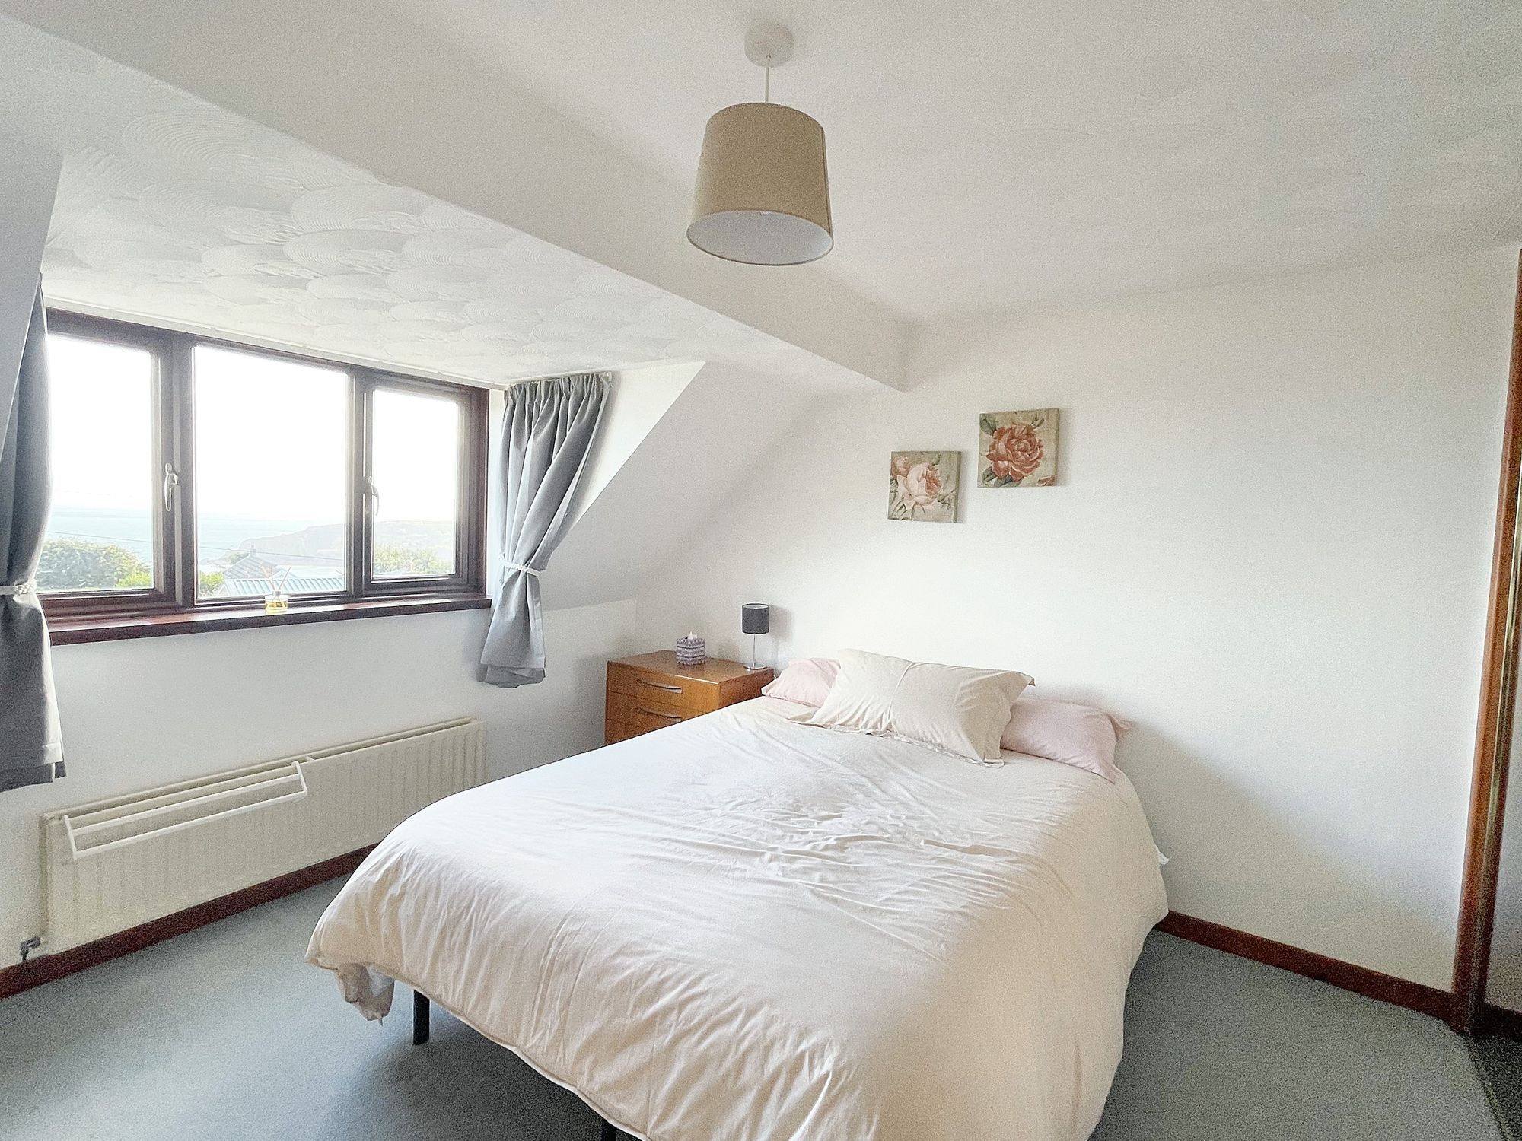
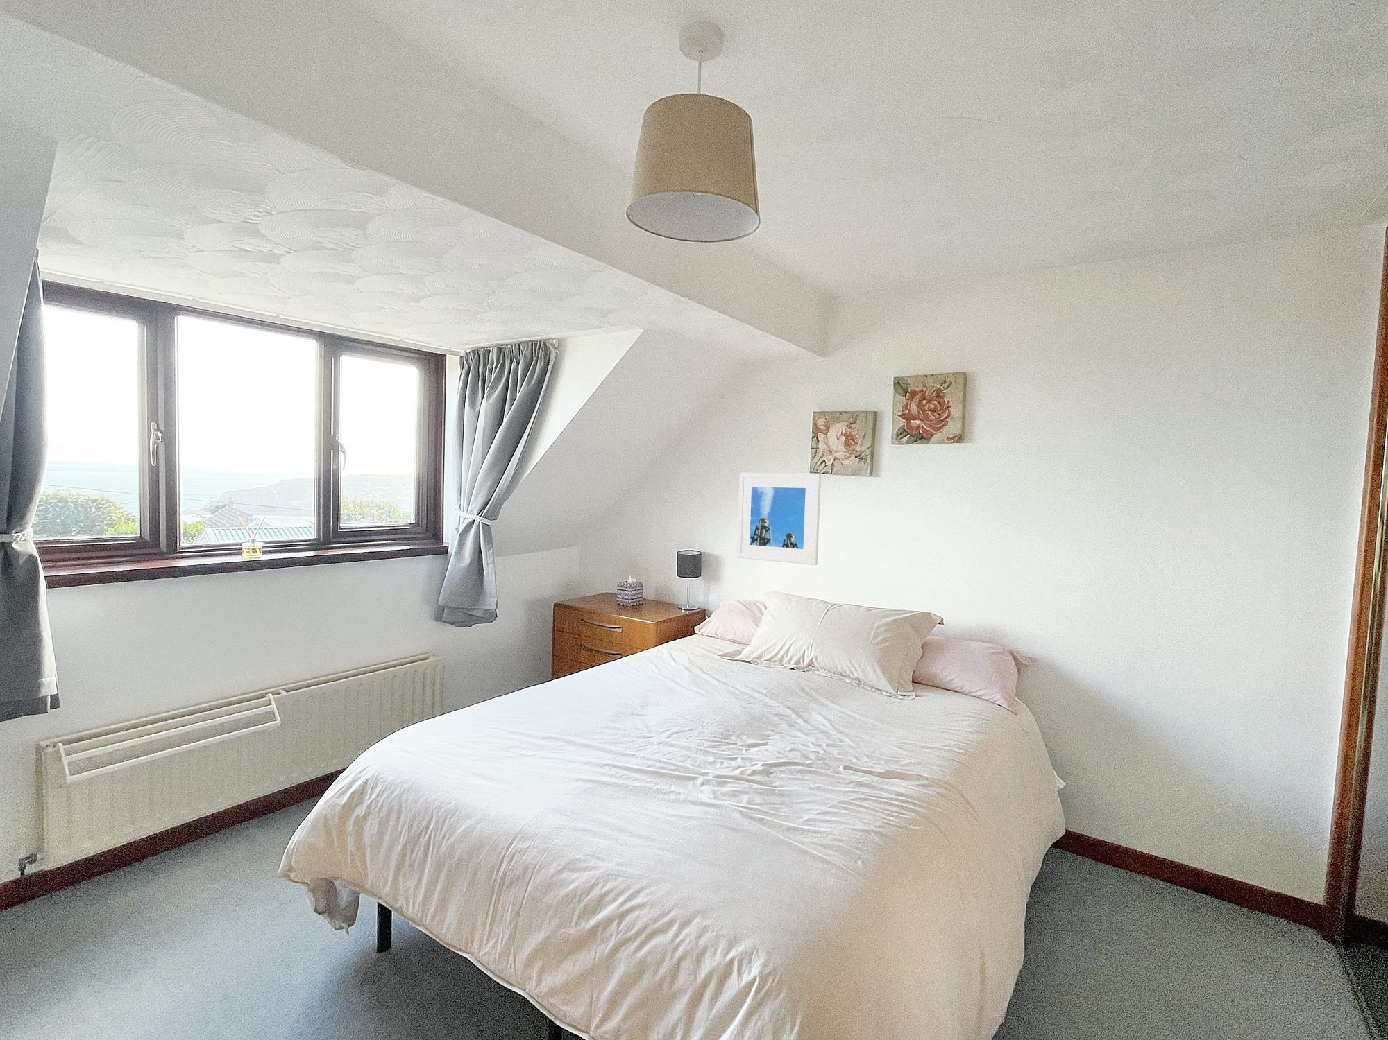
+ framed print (777, 517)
